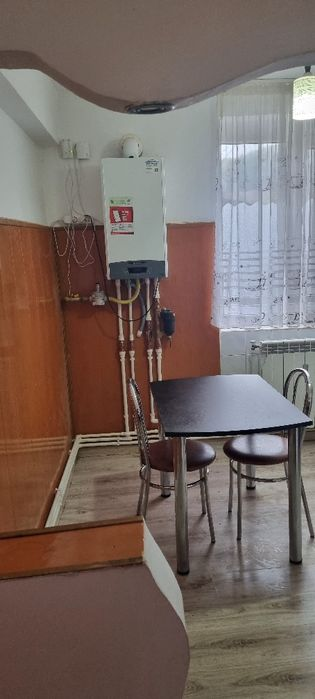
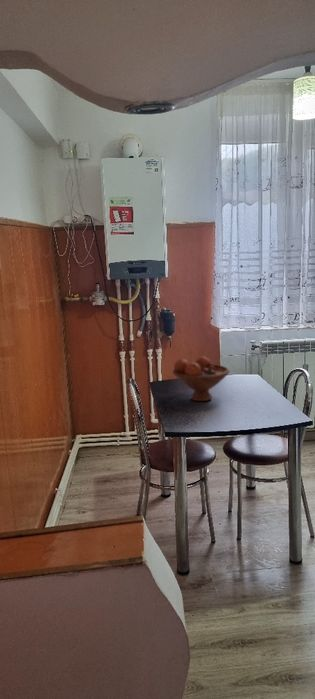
+ fruit bowl (201, 378)
